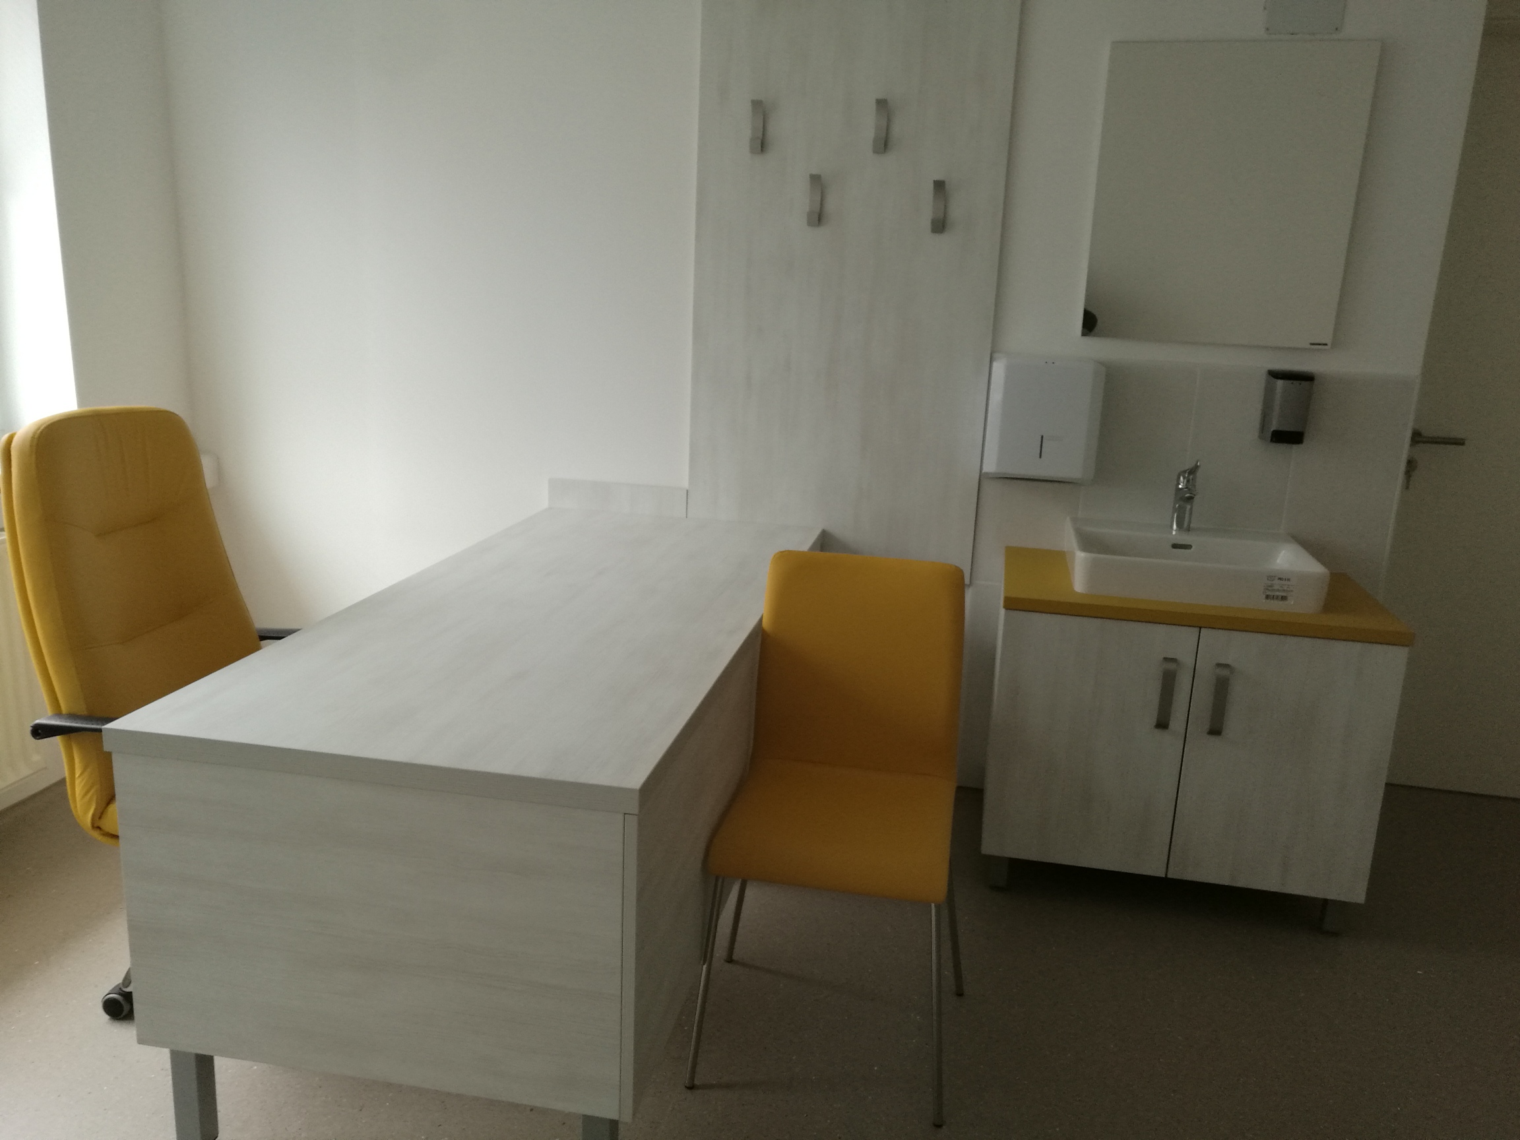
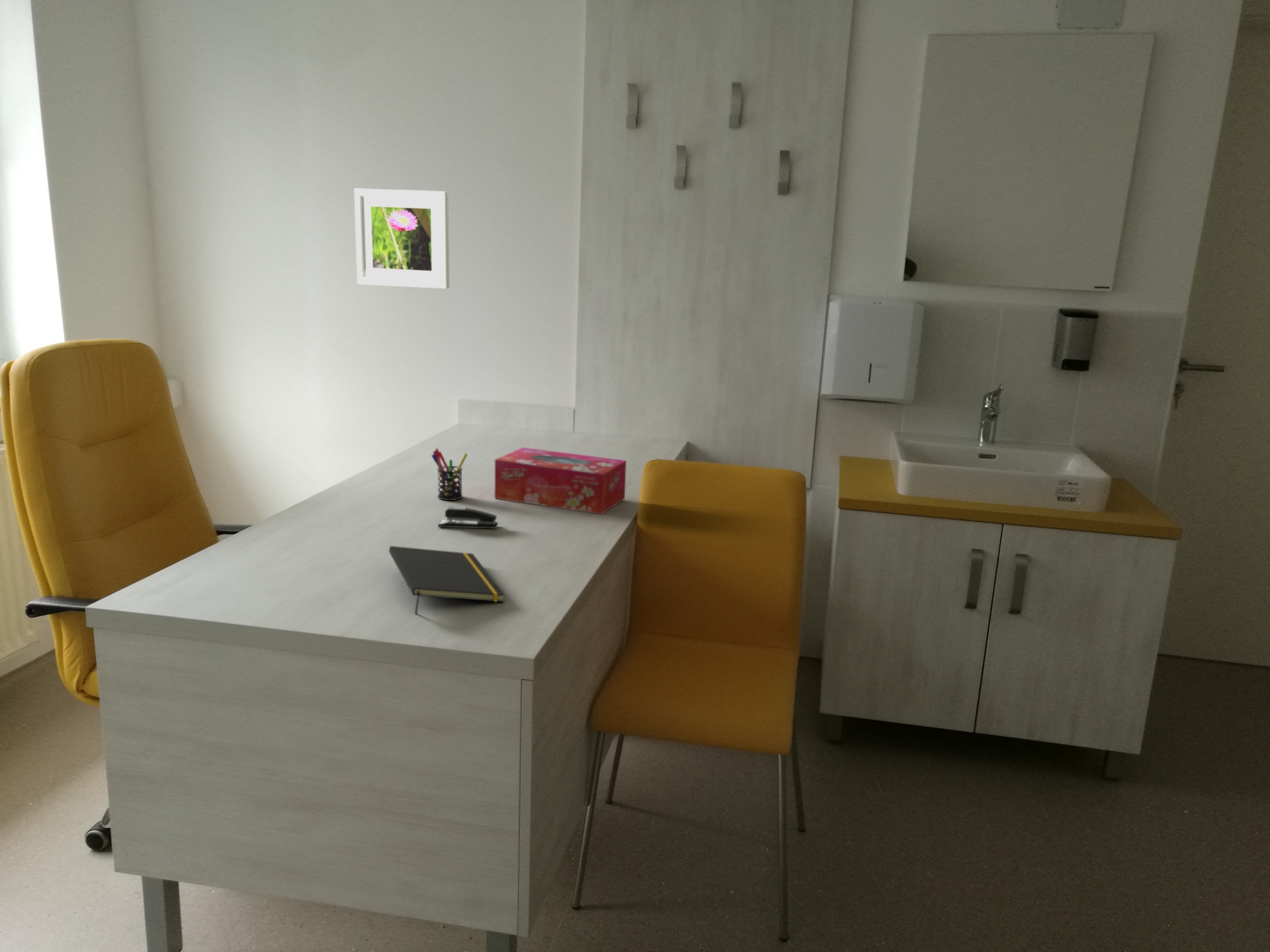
+ pen holder (449, 473)
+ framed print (402, 239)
+ tissue box (561, 479)
+ notepad (445, 573)
+ stapler (468, 517)
